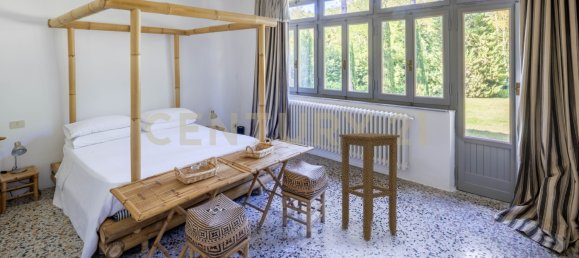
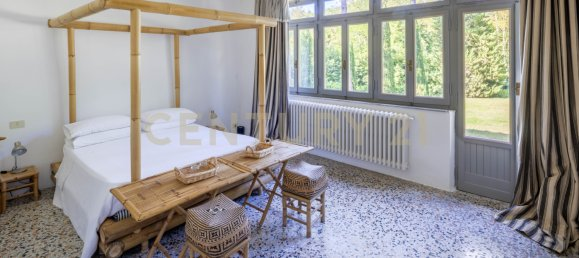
- stool (368, 183)
